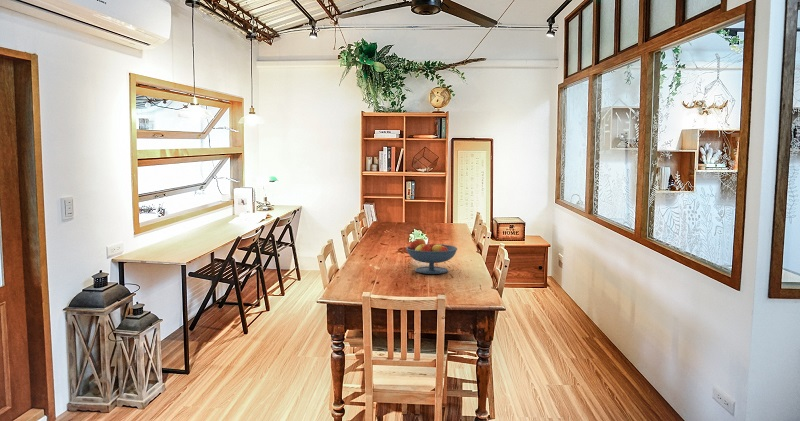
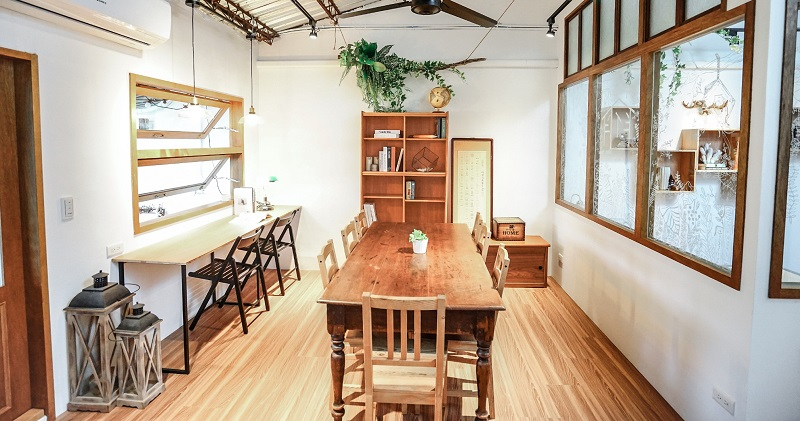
- fruit bowl (431, 255)
